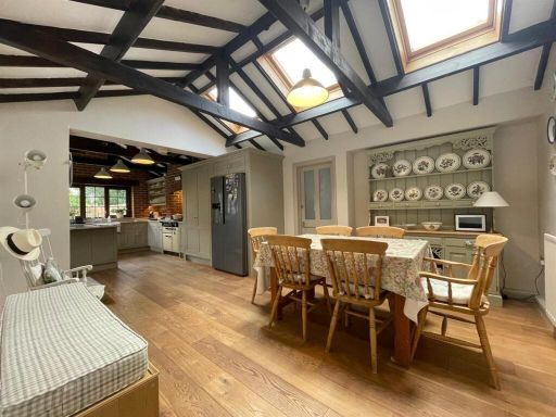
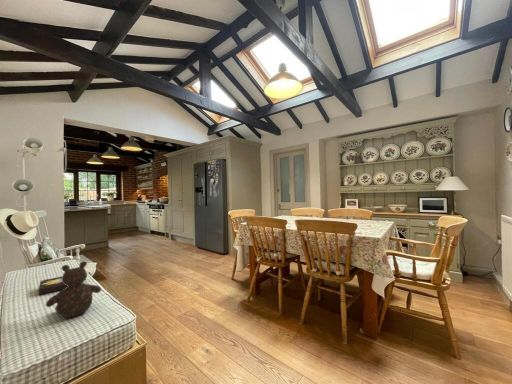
+ stuffed bear (73, 287)
+ hardback book (61, 282)
